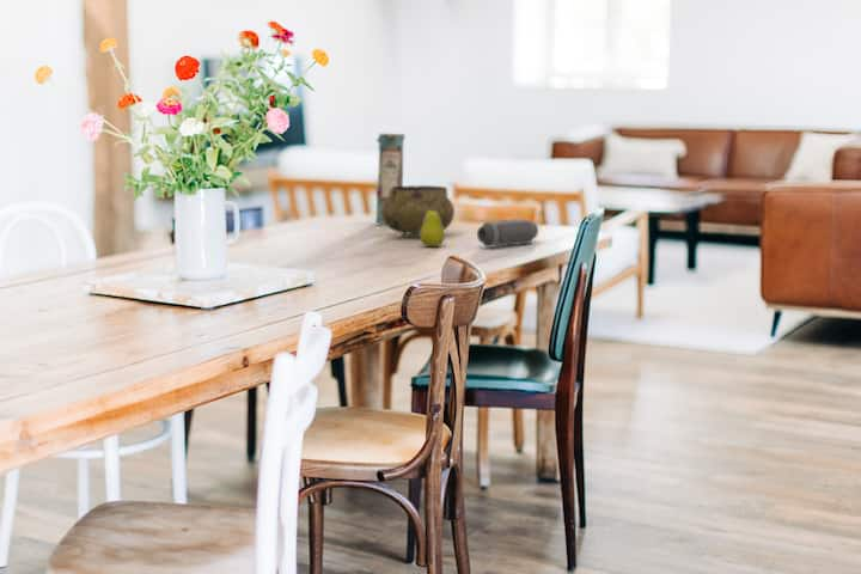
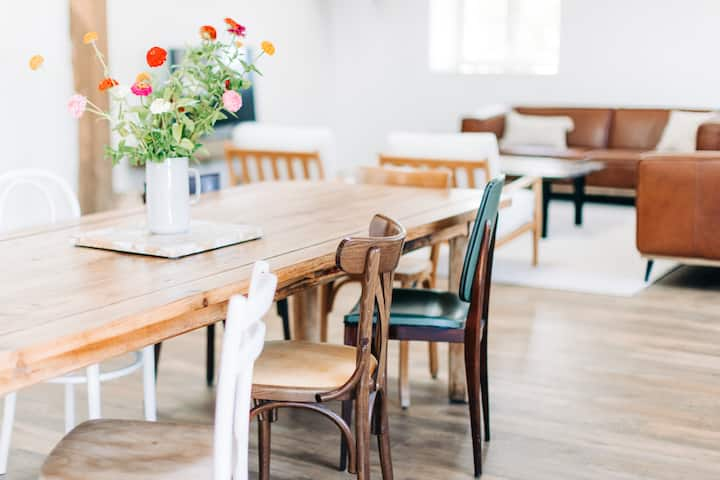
- fruit (432, 225)
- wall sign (383, 178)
- speaker (507, 232)
- decorative bowl (417, 210)
